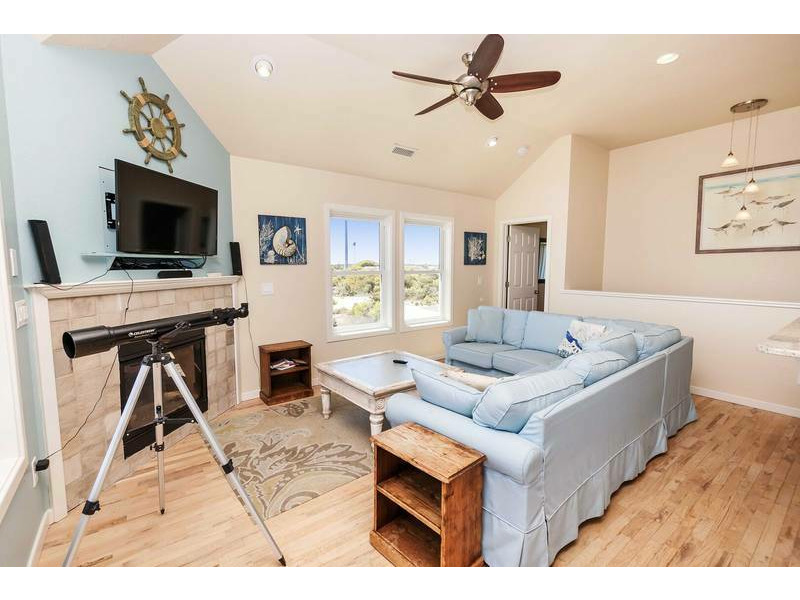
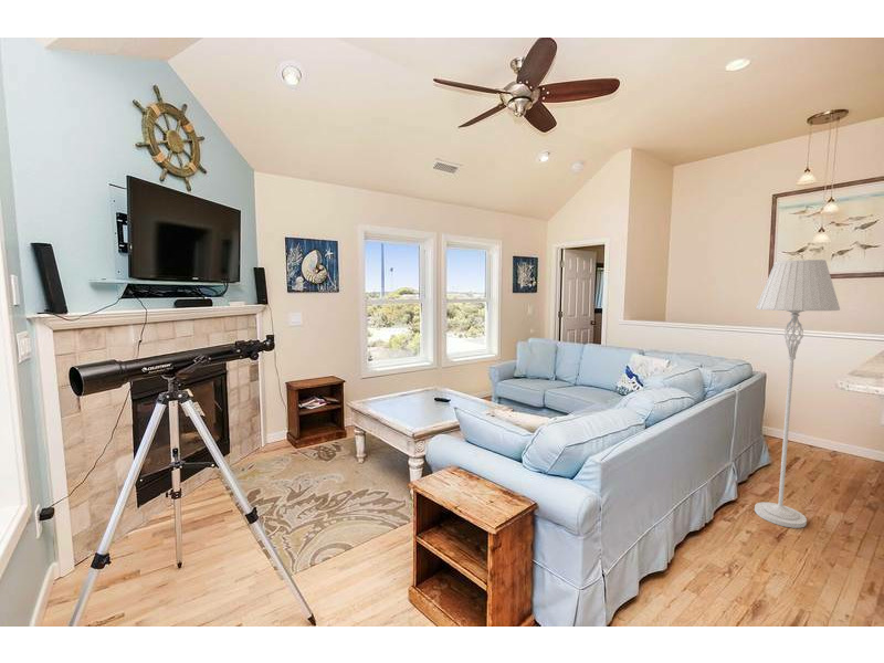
+ floor lamp (789, 392)
